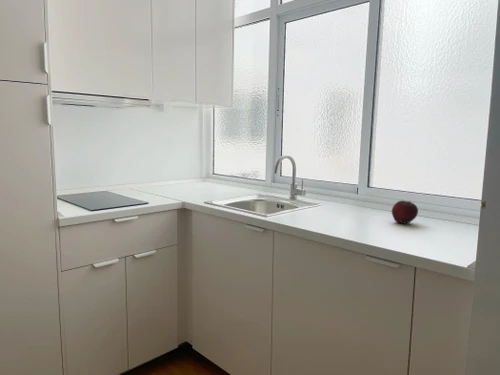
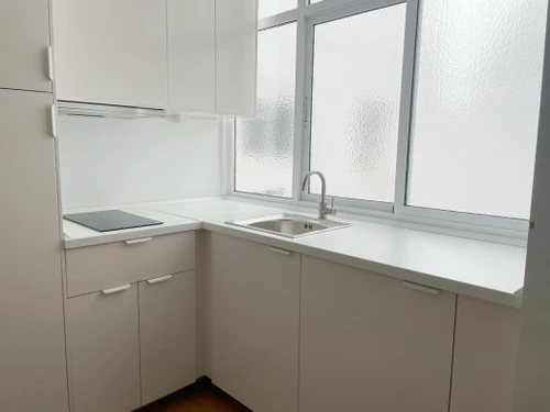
- fruit (404, 211)
